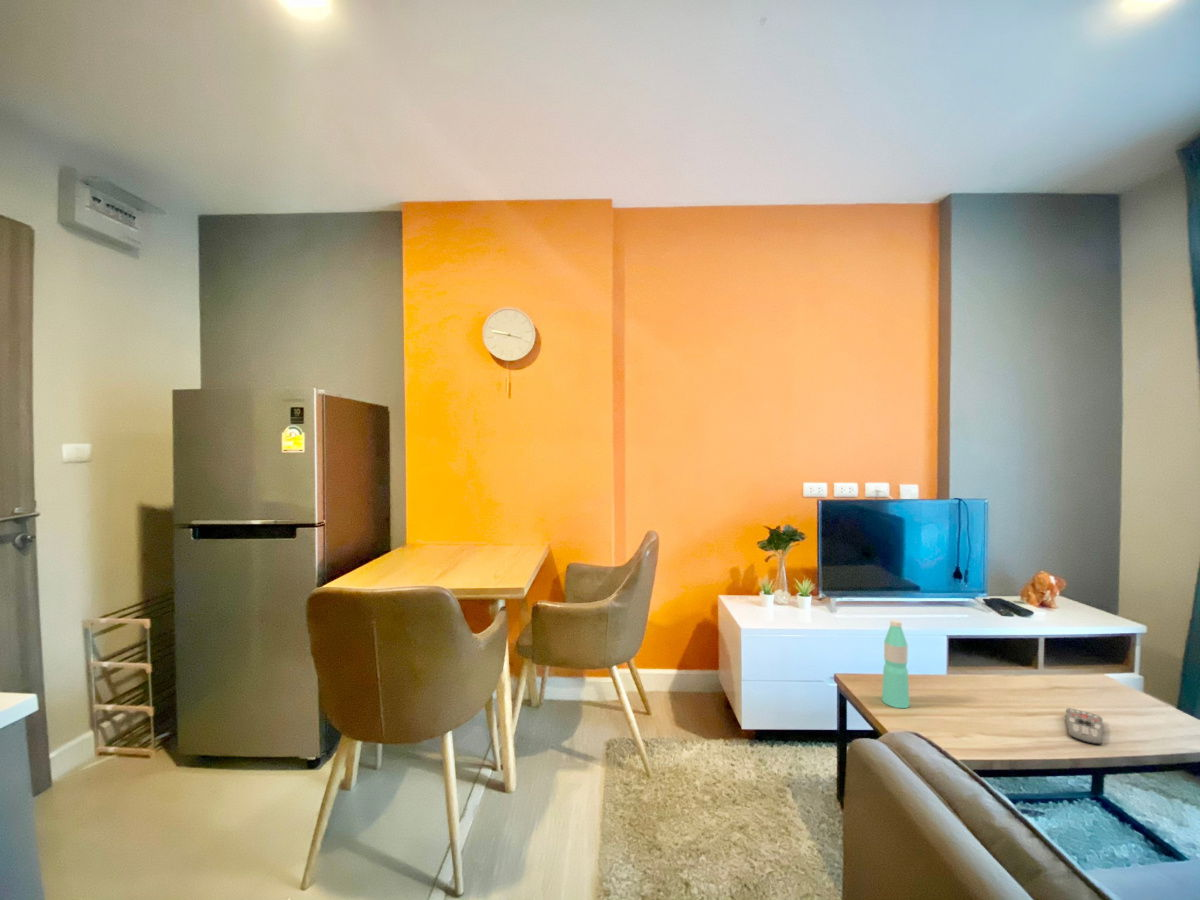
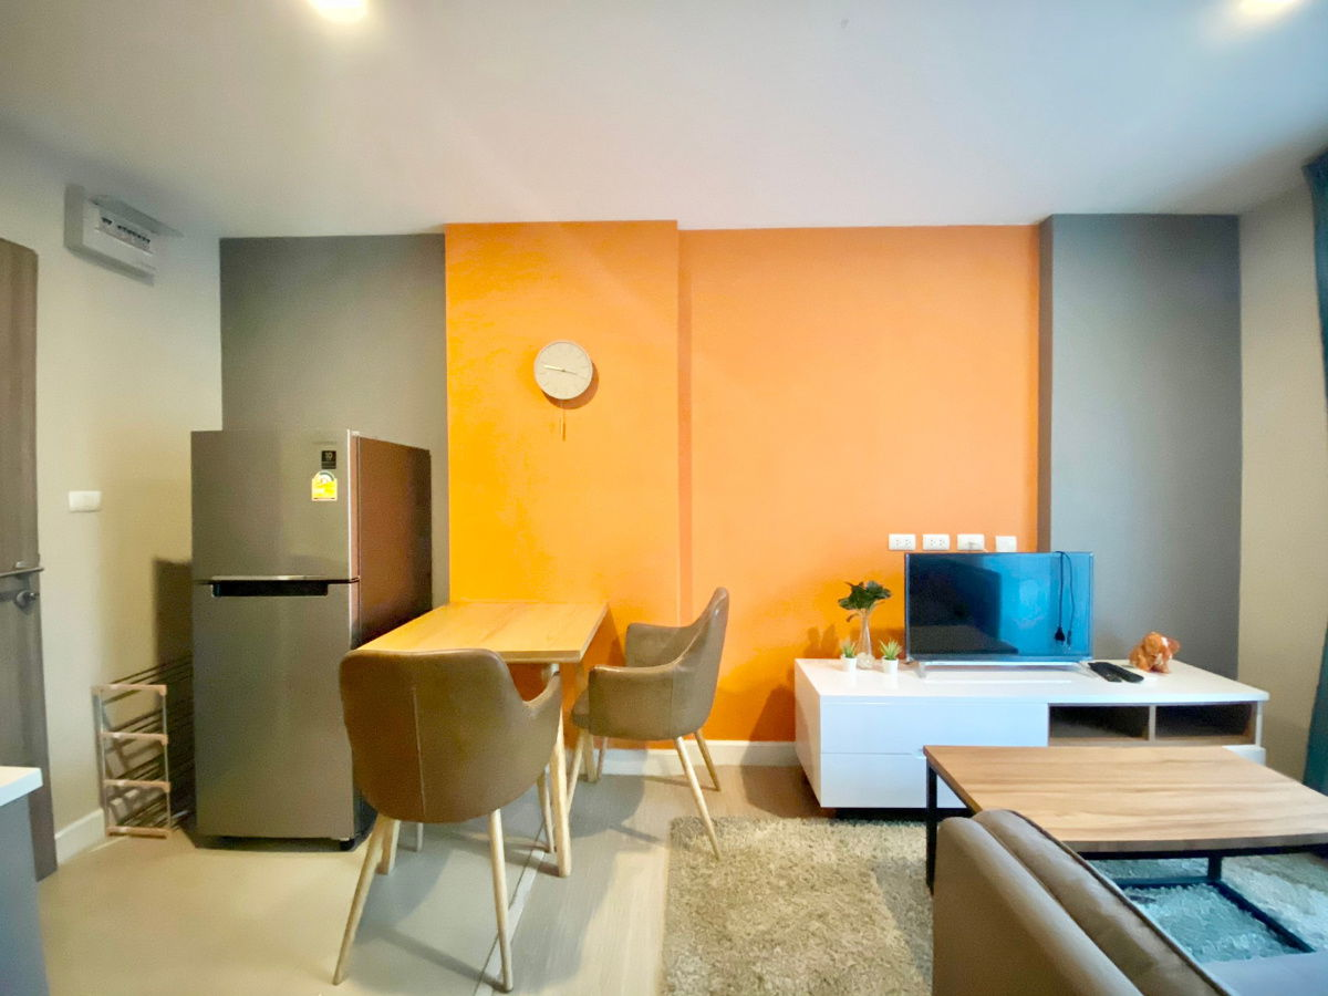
- water bottle (895, 661)
- remote control (1084, 726)
